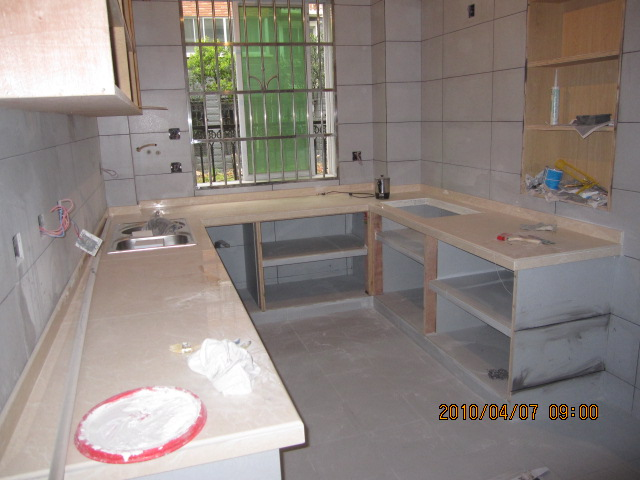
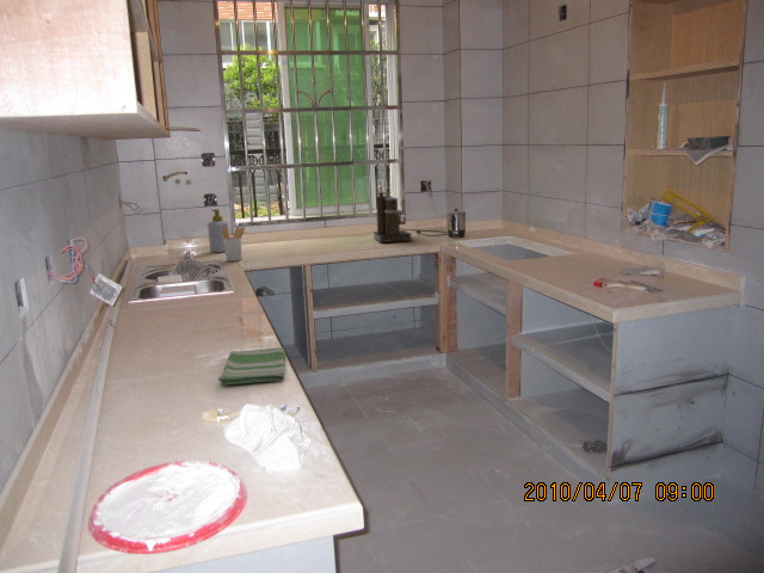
+ soap bottle (217, 230)
+ coffee maker (390, 211)
+ utensil holder (235, 242)
+ dish towel (254, 364)
